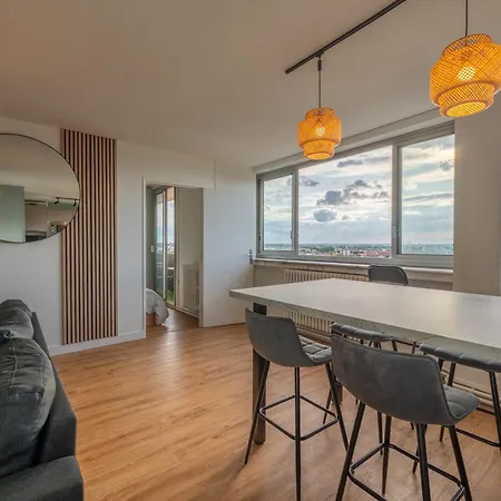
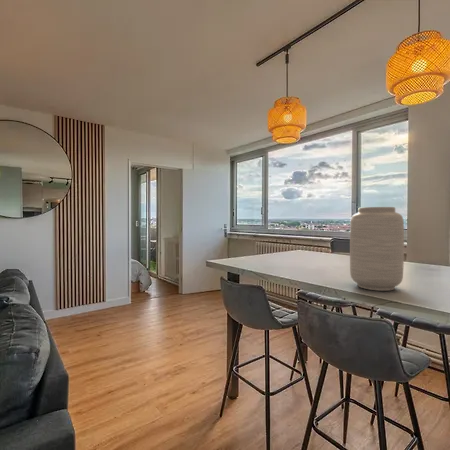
+ vase (375, 247)
